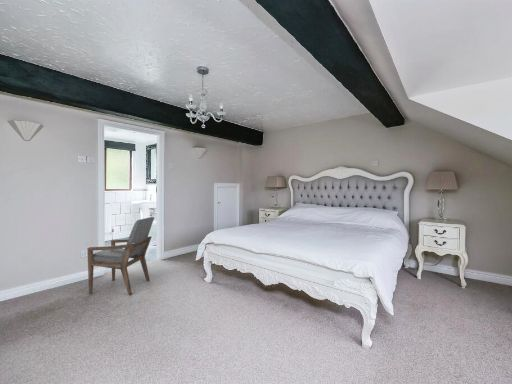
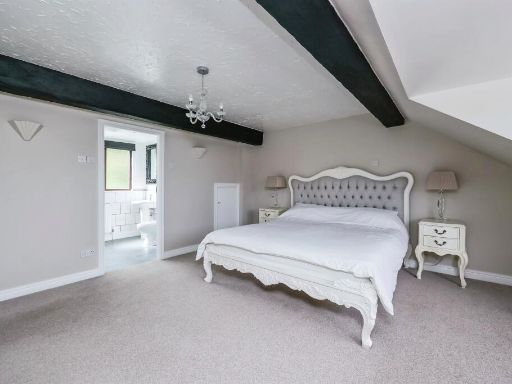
- armchair (123, 252)
